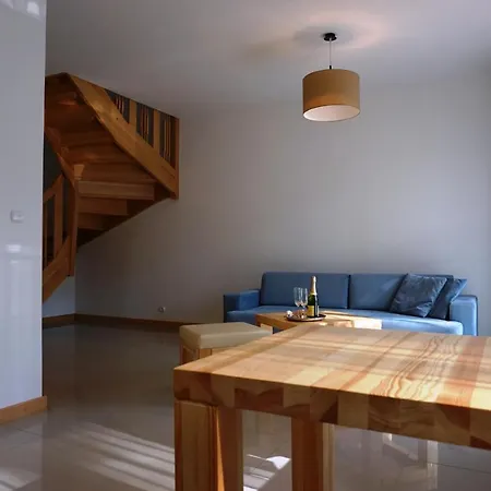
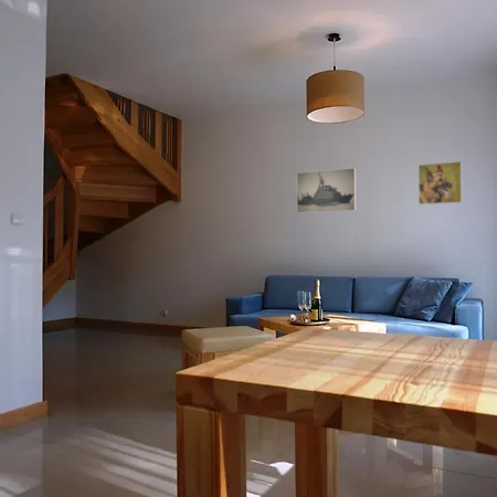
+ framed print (440, 183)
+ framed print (325, 191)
